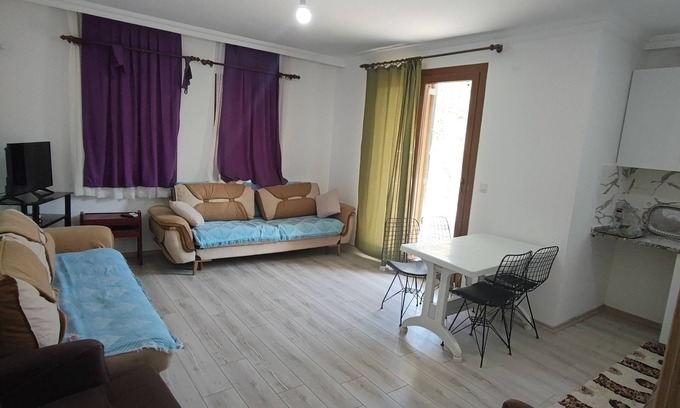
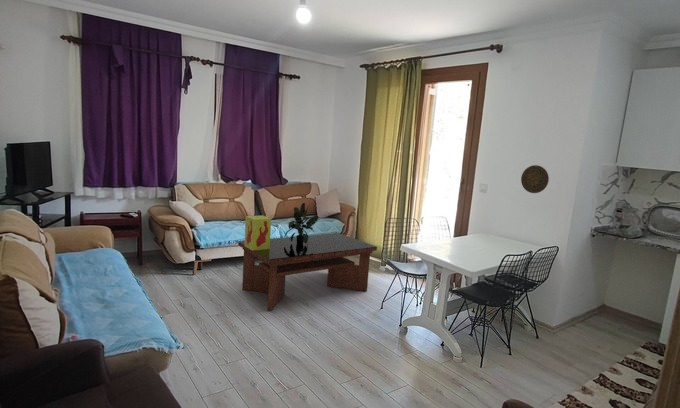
+ coffee table (307, 267)
+ potted plant (299, 223)
+ decorative plate (533, 179)
+ decorative box (257, 232)
